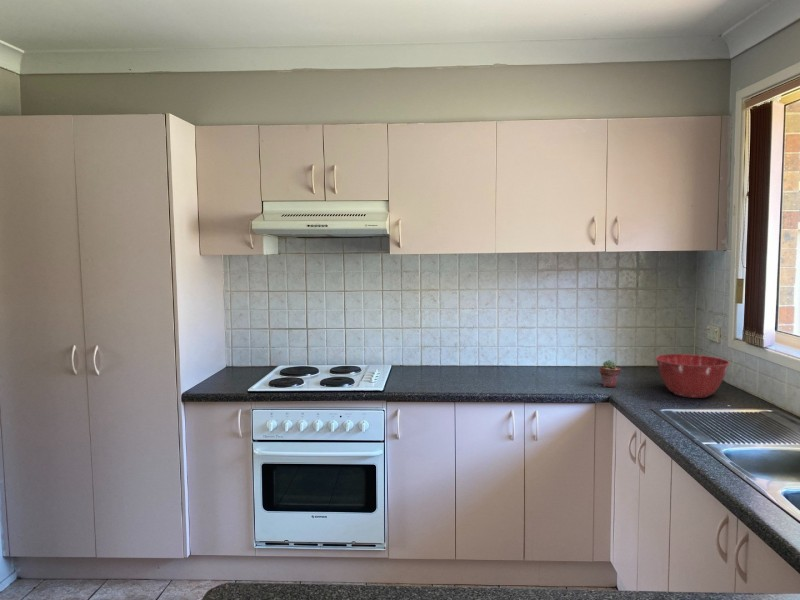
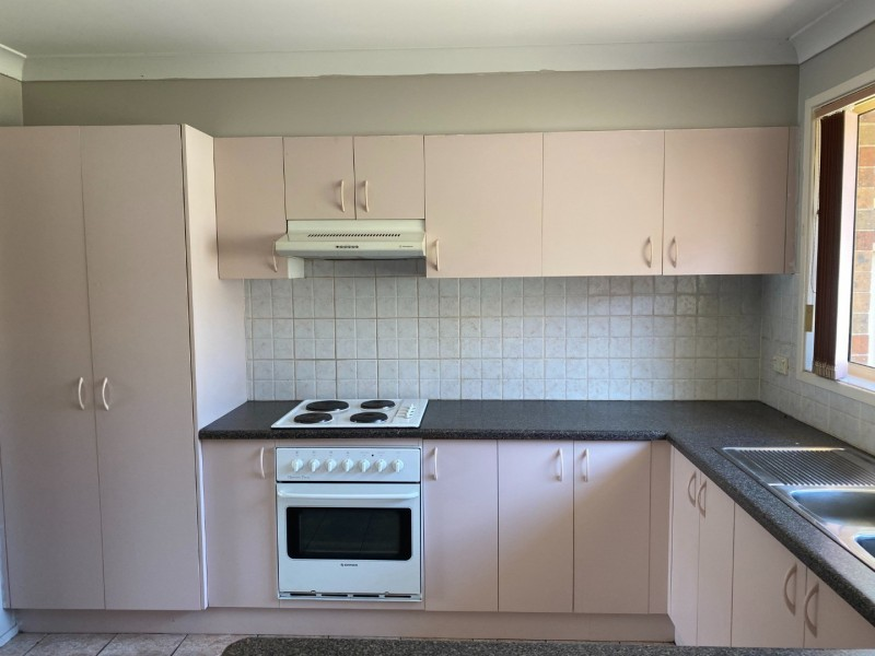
- potted succulent (609, 372)
- mixing bowl (691, 376)
